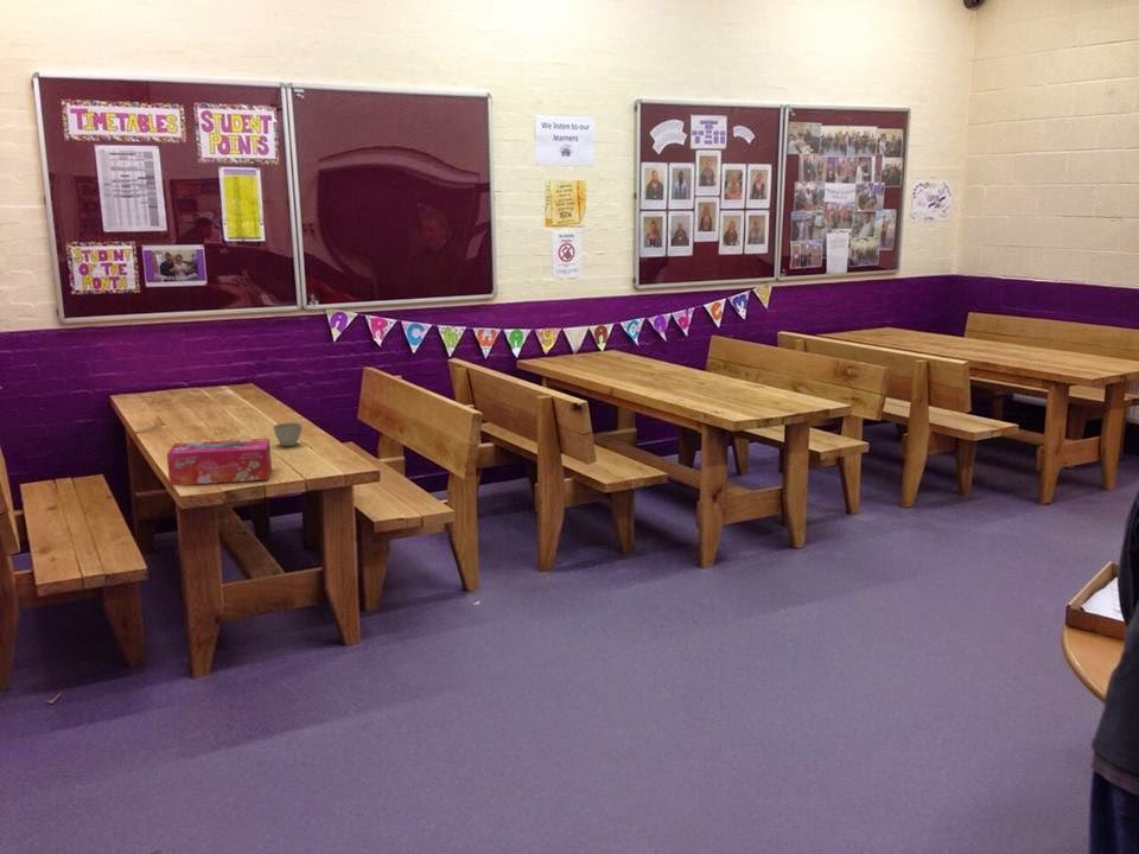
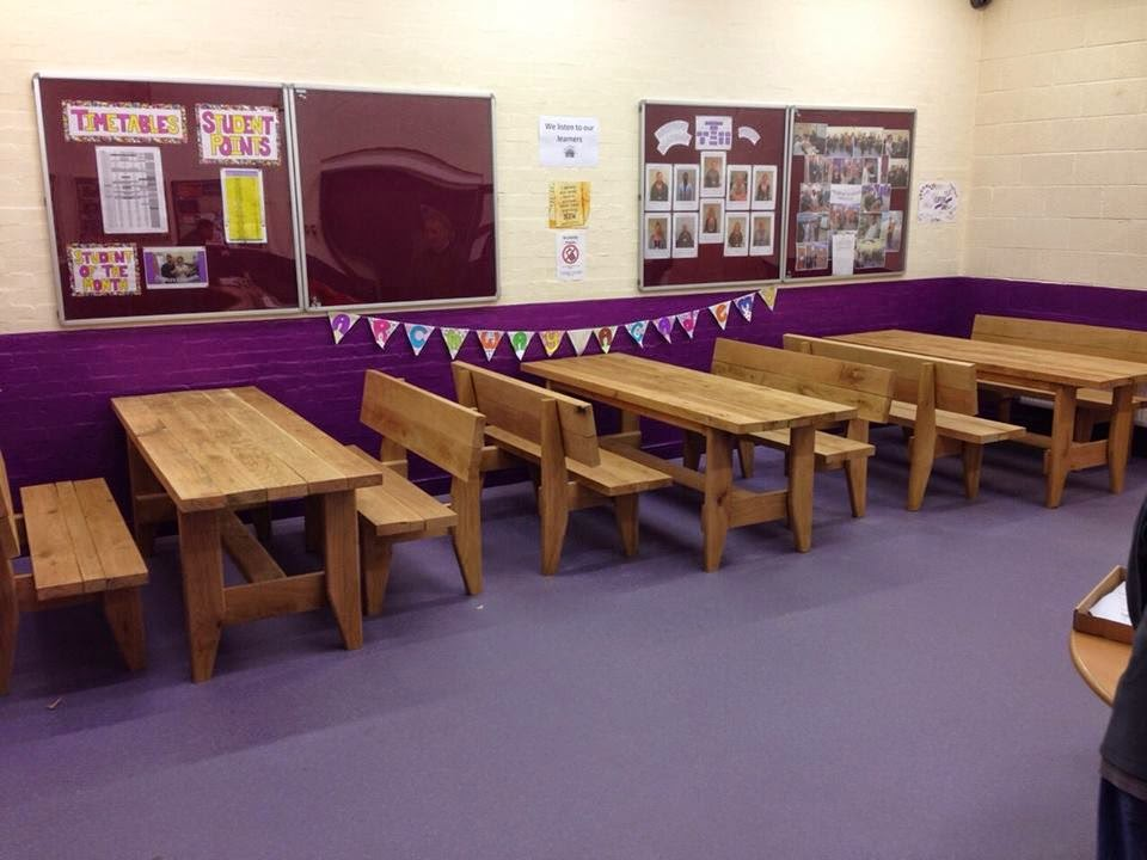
- tissue box (221, 460)
- flower pot (287, 434)
